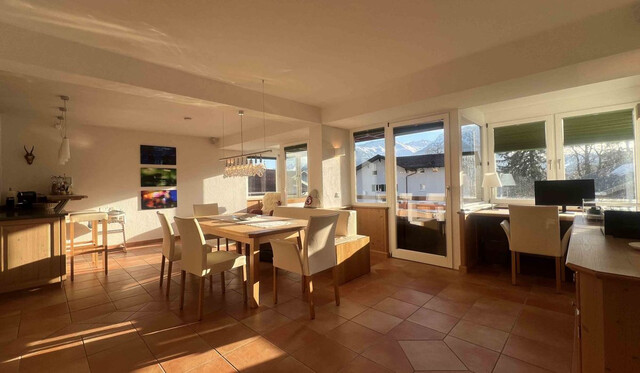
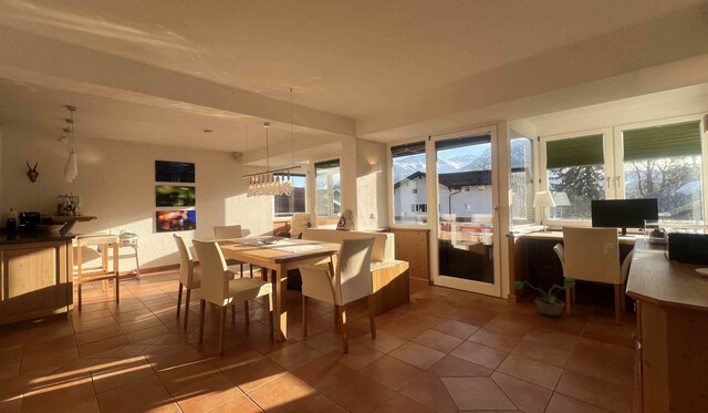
+ decorative plant (549, 295)
